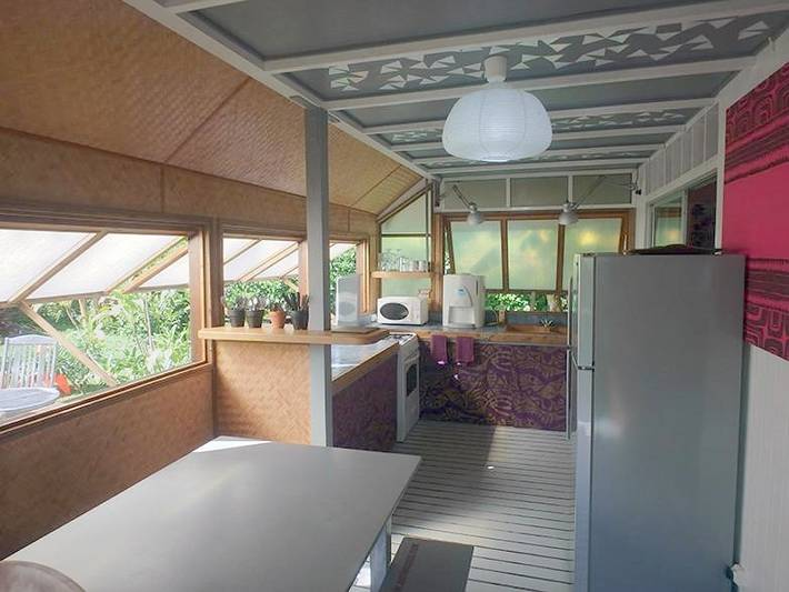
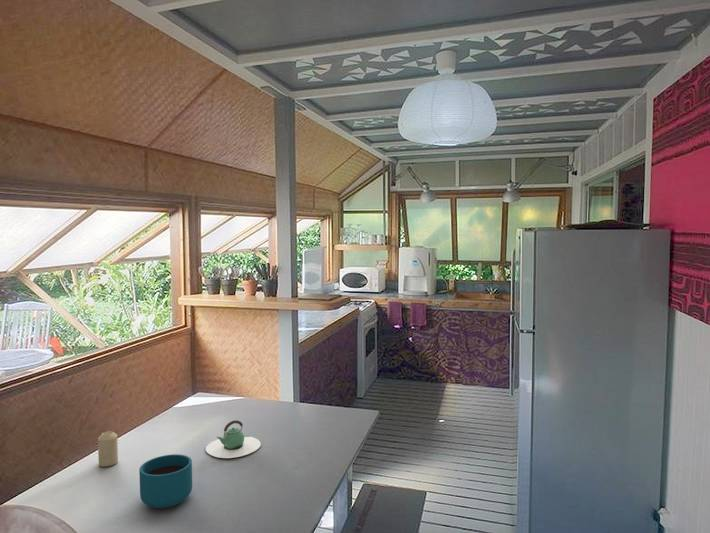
+ cup (166, 478)
+ teapot (233, 433)
+ candle (108, 447)
